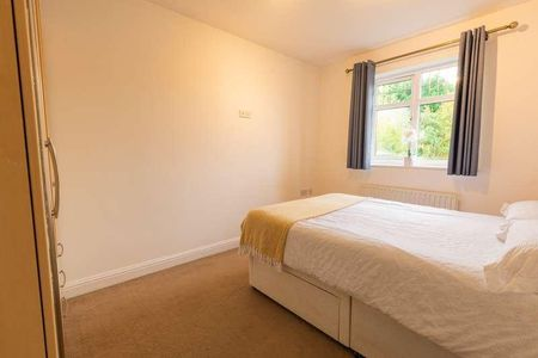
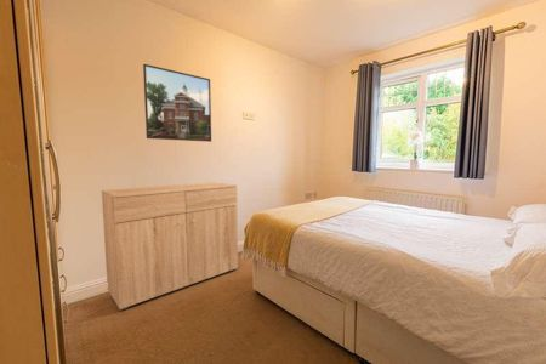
+ dresser (177, 234)
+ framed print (180, 106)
